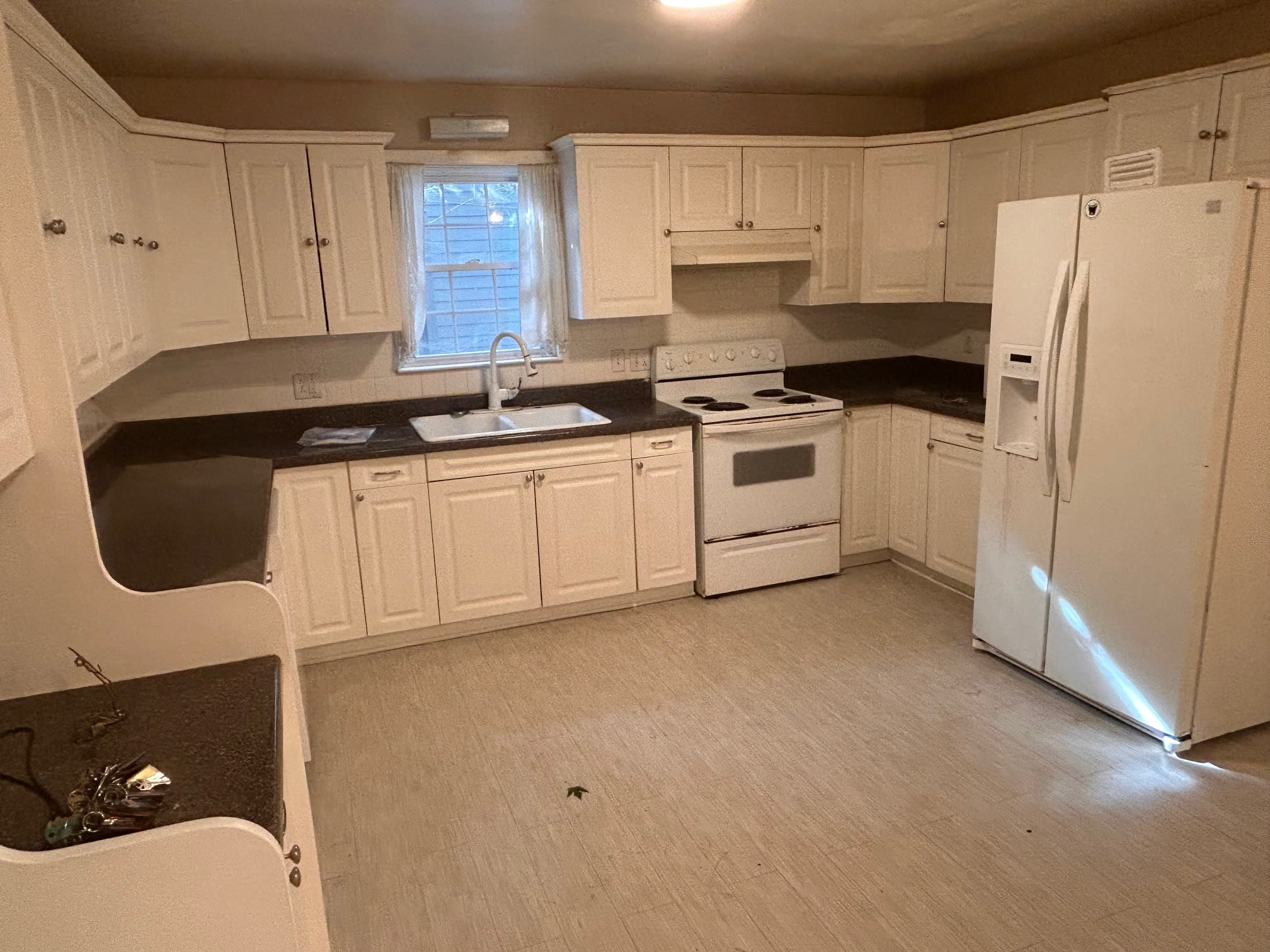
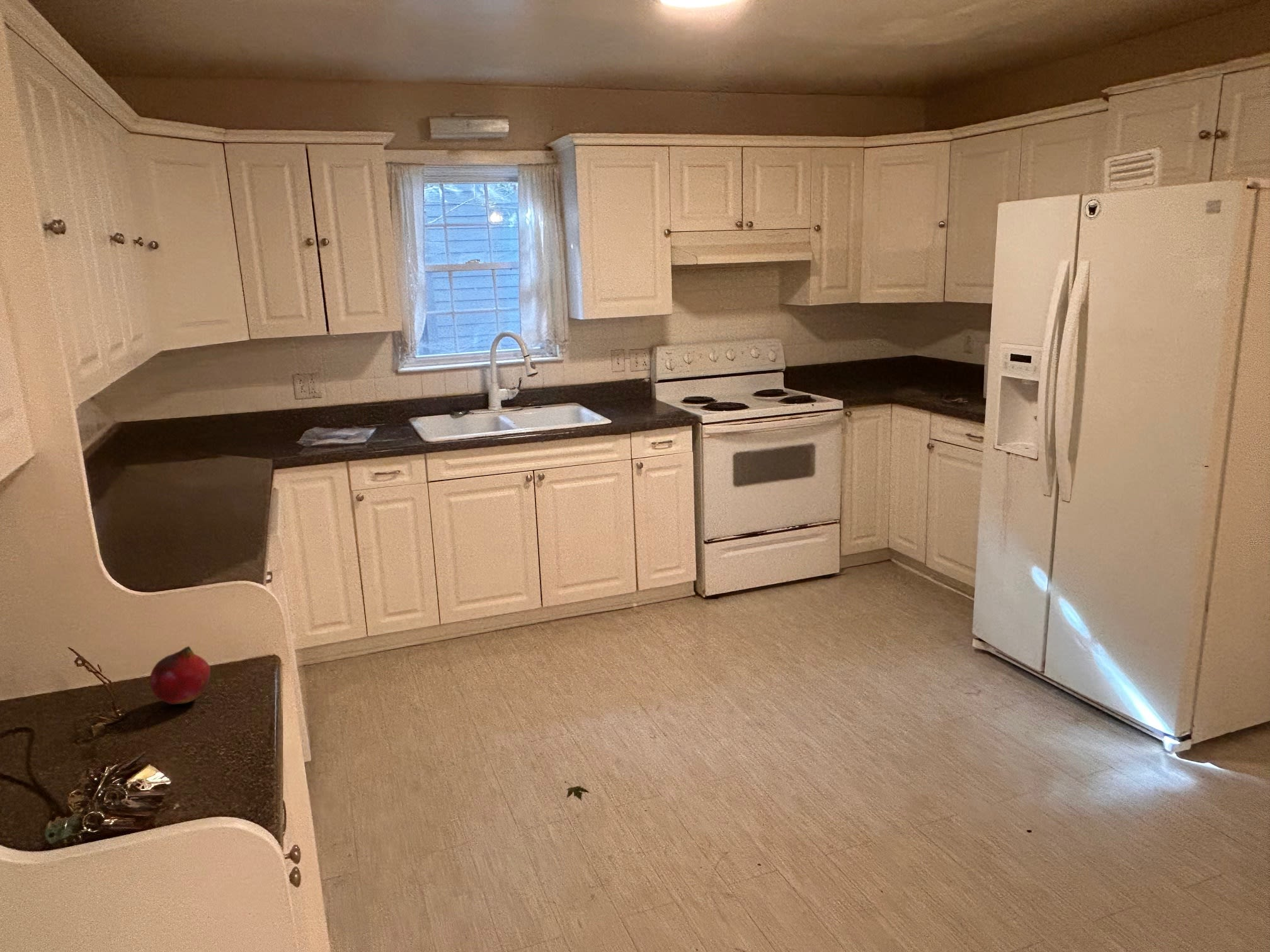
+ fruit (180, 675)
